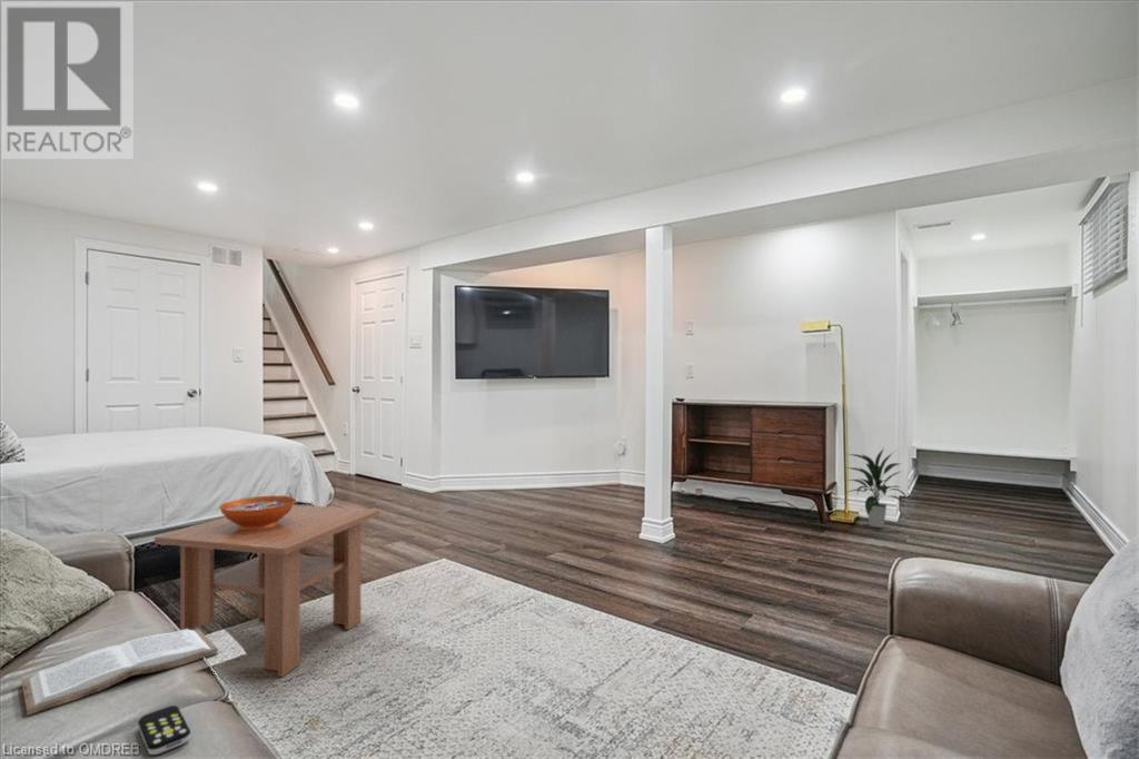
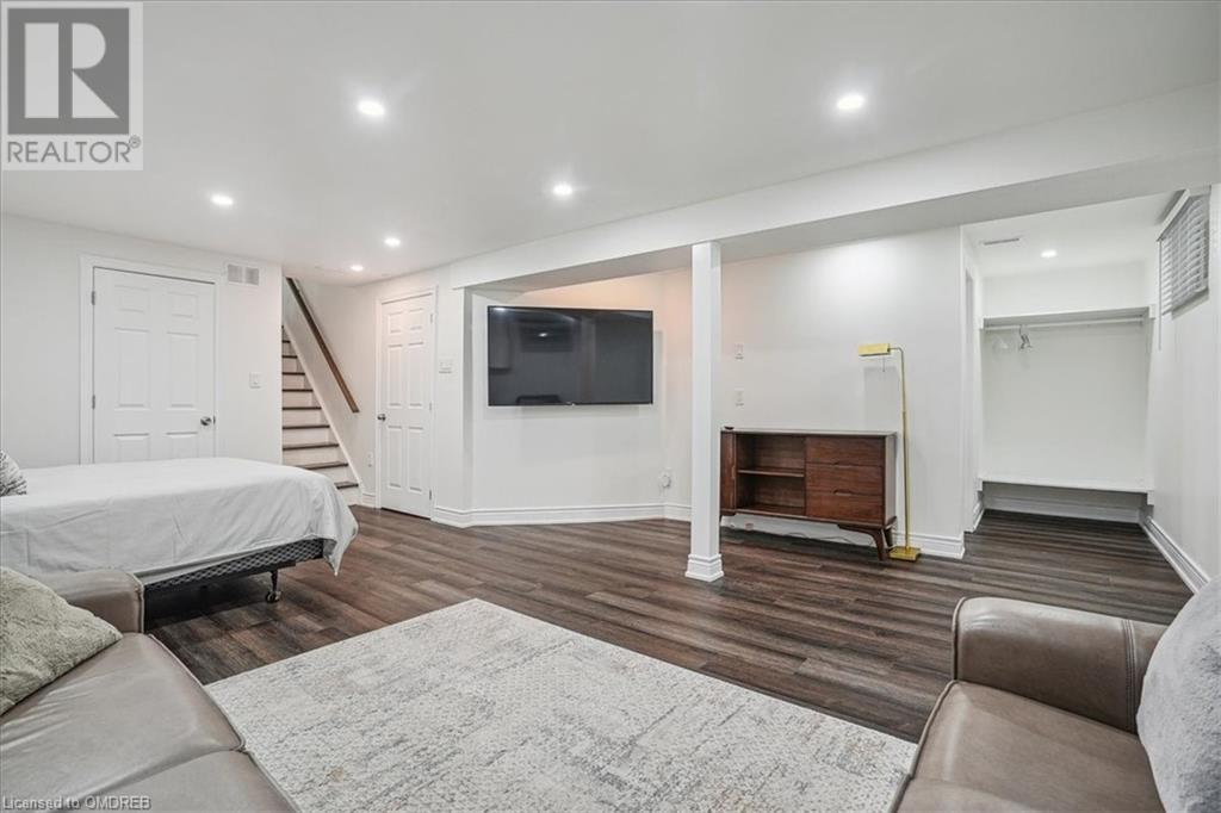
- coffee table (277, 580)
- decorative bowl (258, 513)
- remote control (164, 728)
- indoor plant (875, 486)
- book (125, 661)
